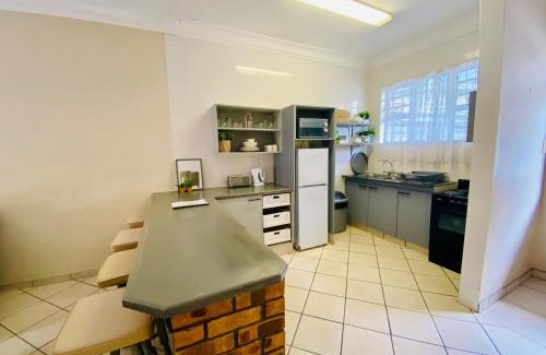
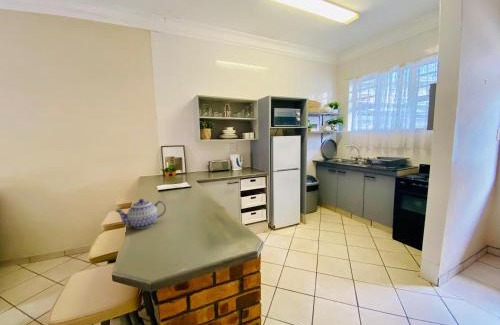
+ teapot (142, 212)
